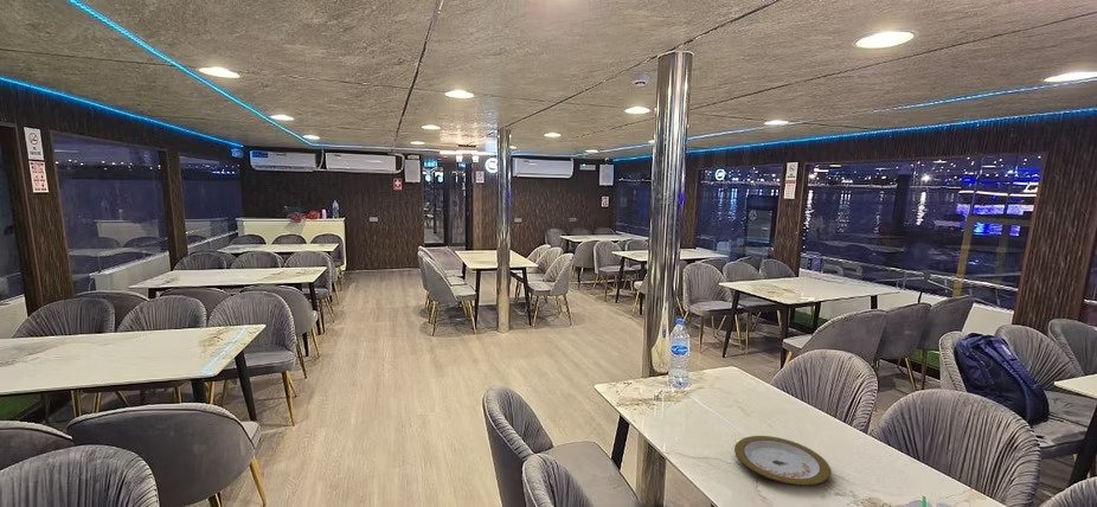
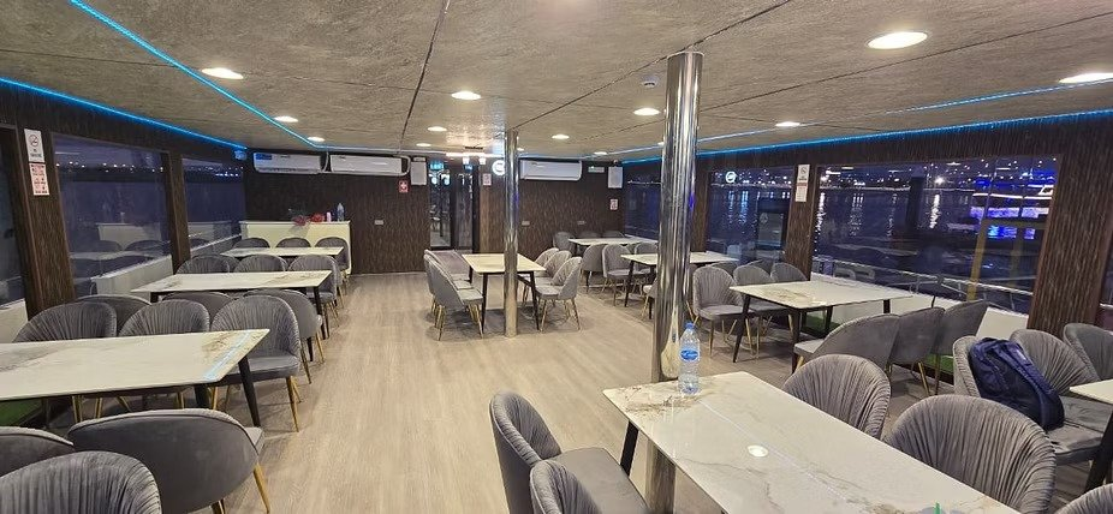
- plate (780, 461)
